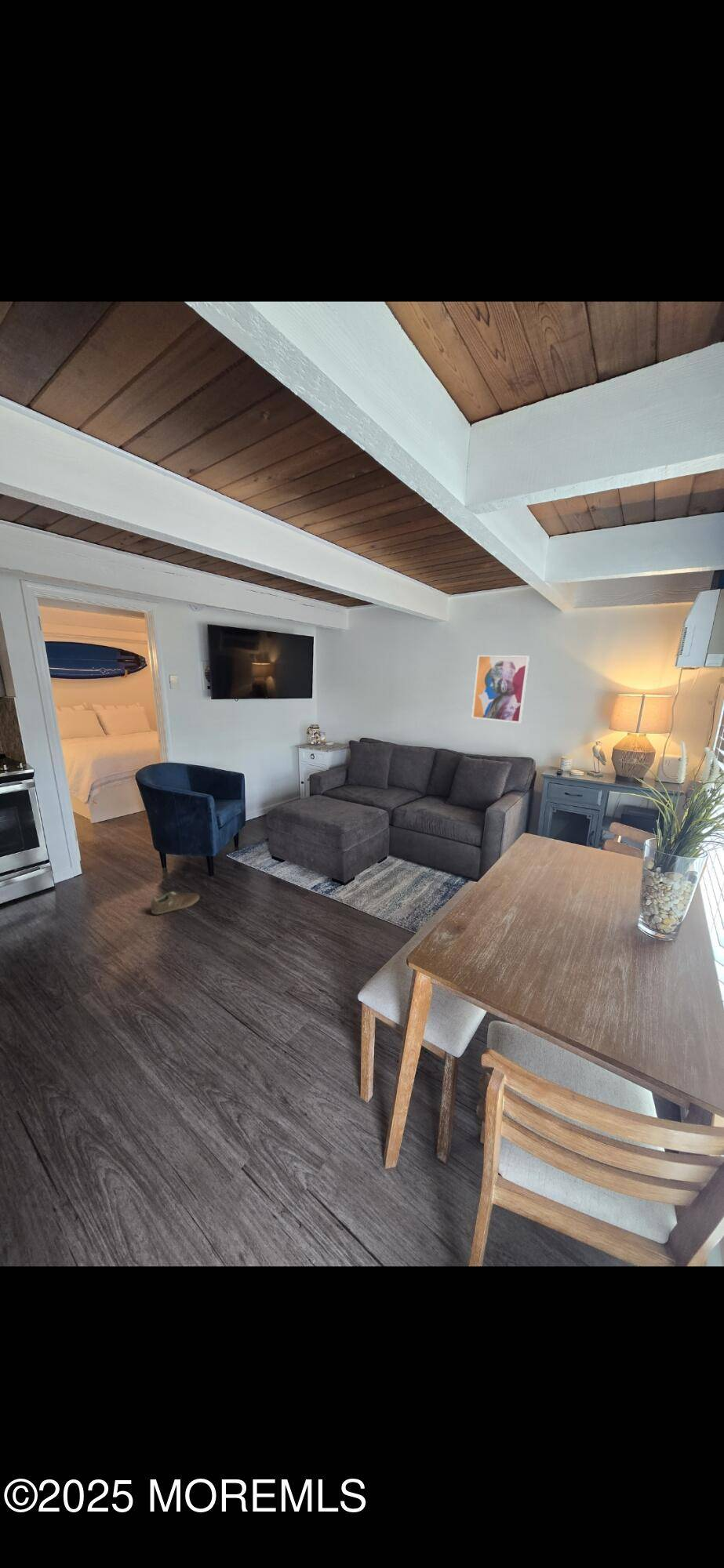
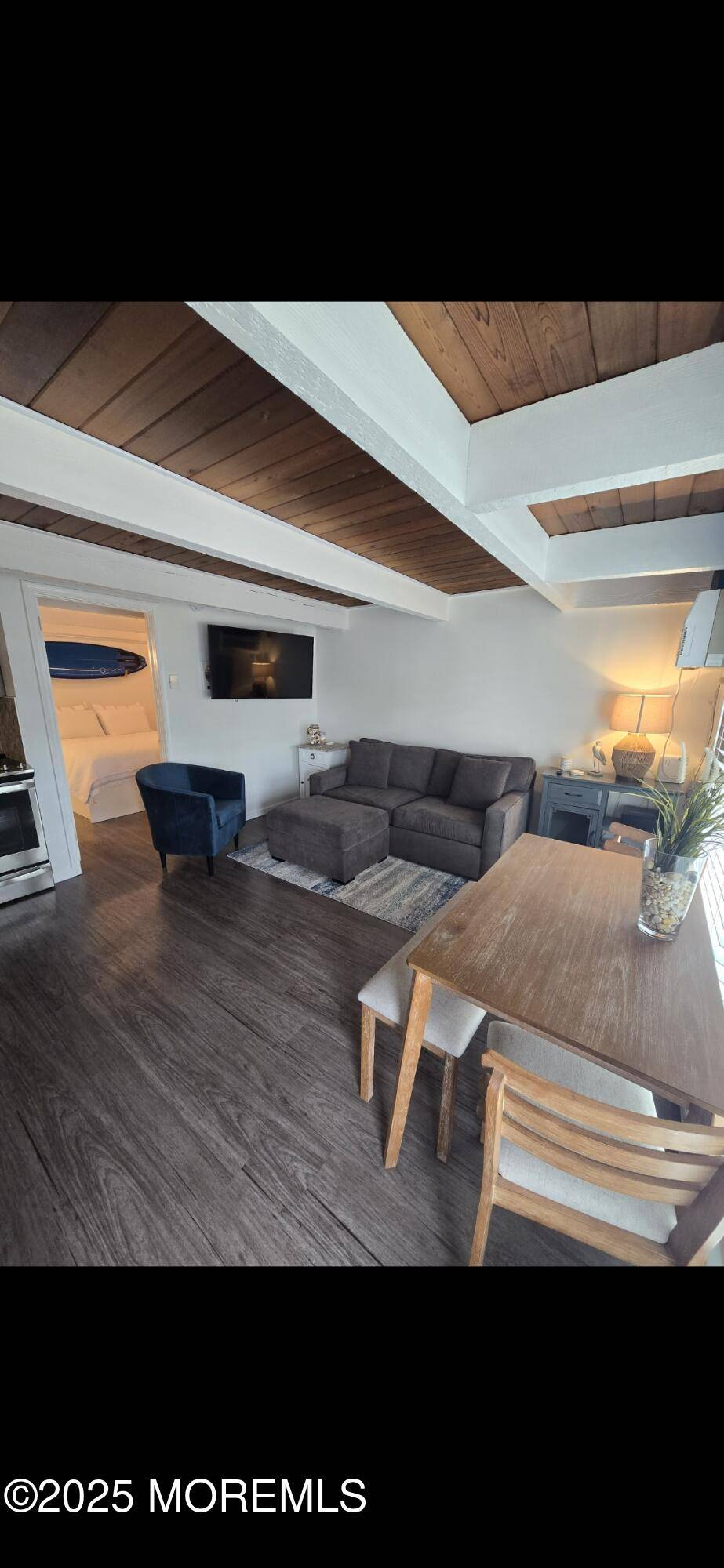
- sneaker (176, 899)
- wall art (499, 688)
